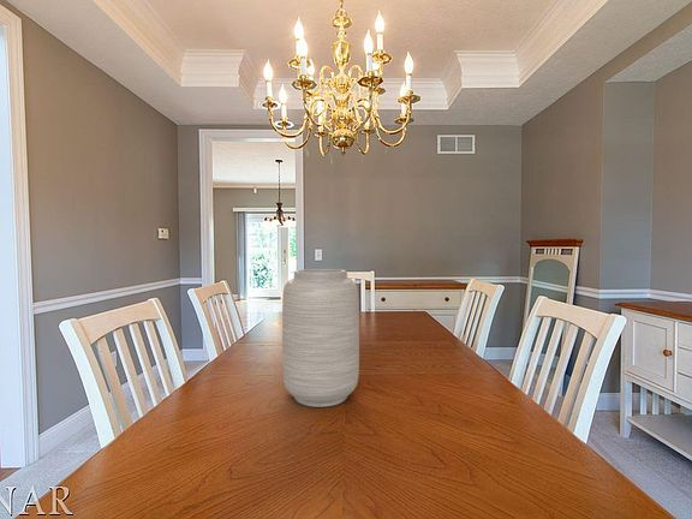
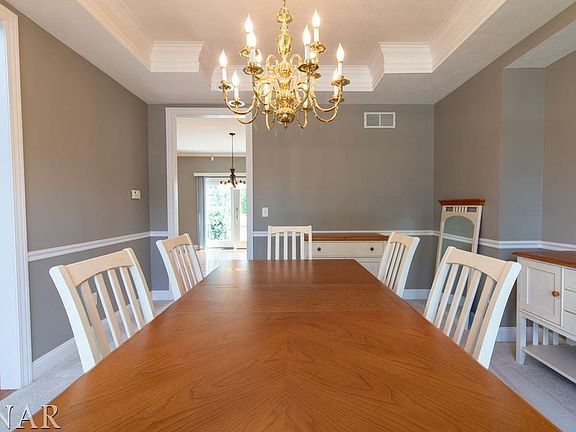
- vase (321, 333)
